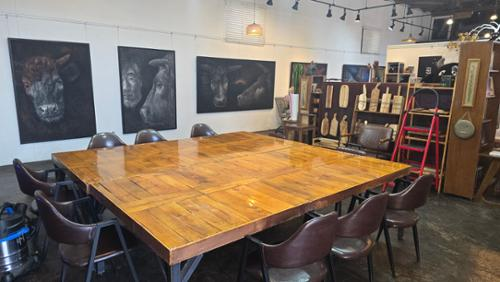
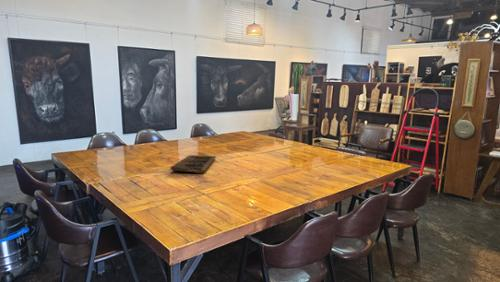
+ decorative tray (195, 162)
